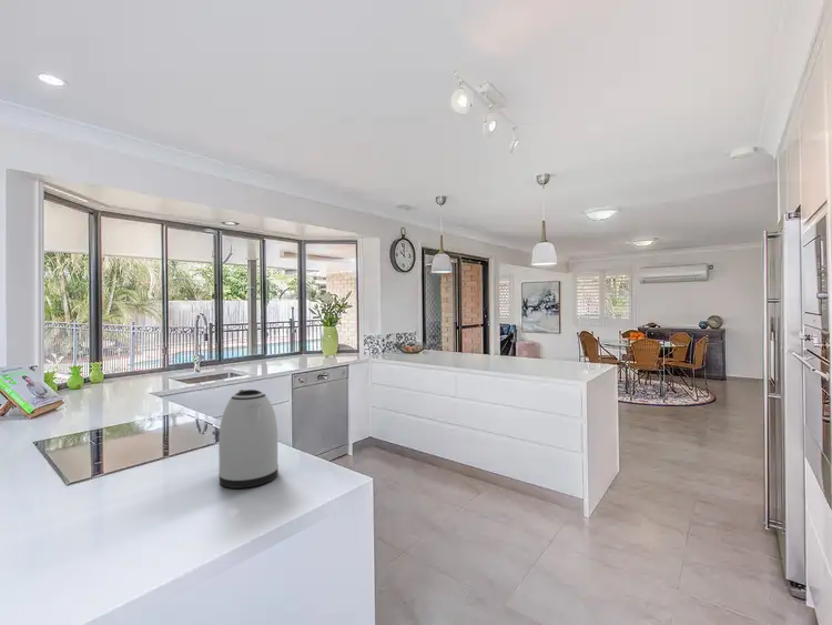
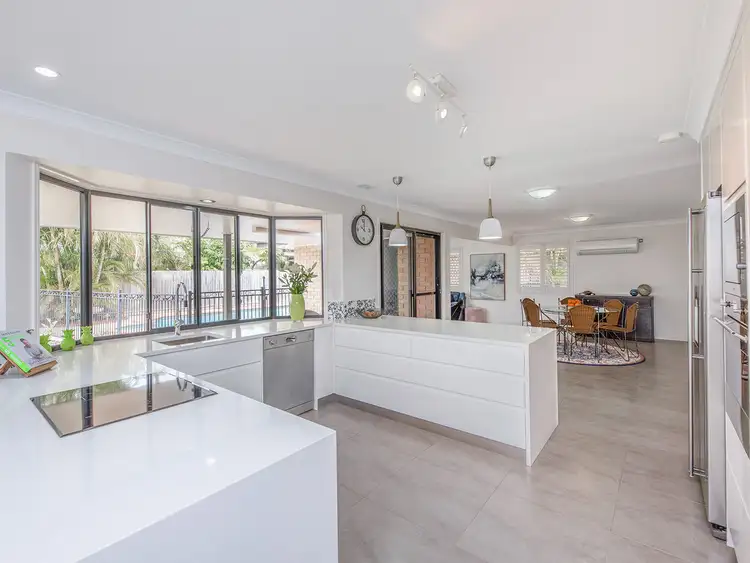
- kettle (246, 431)
